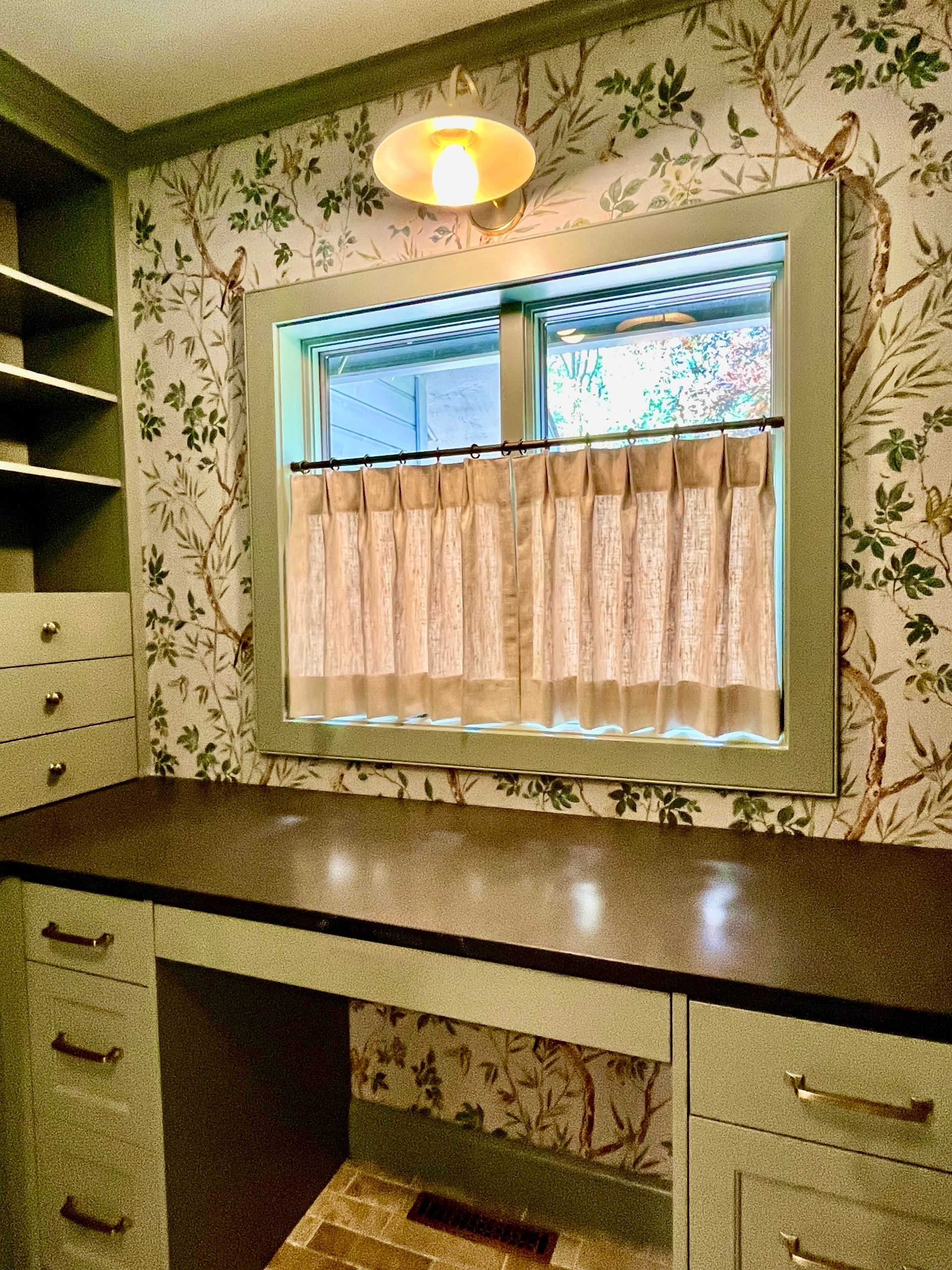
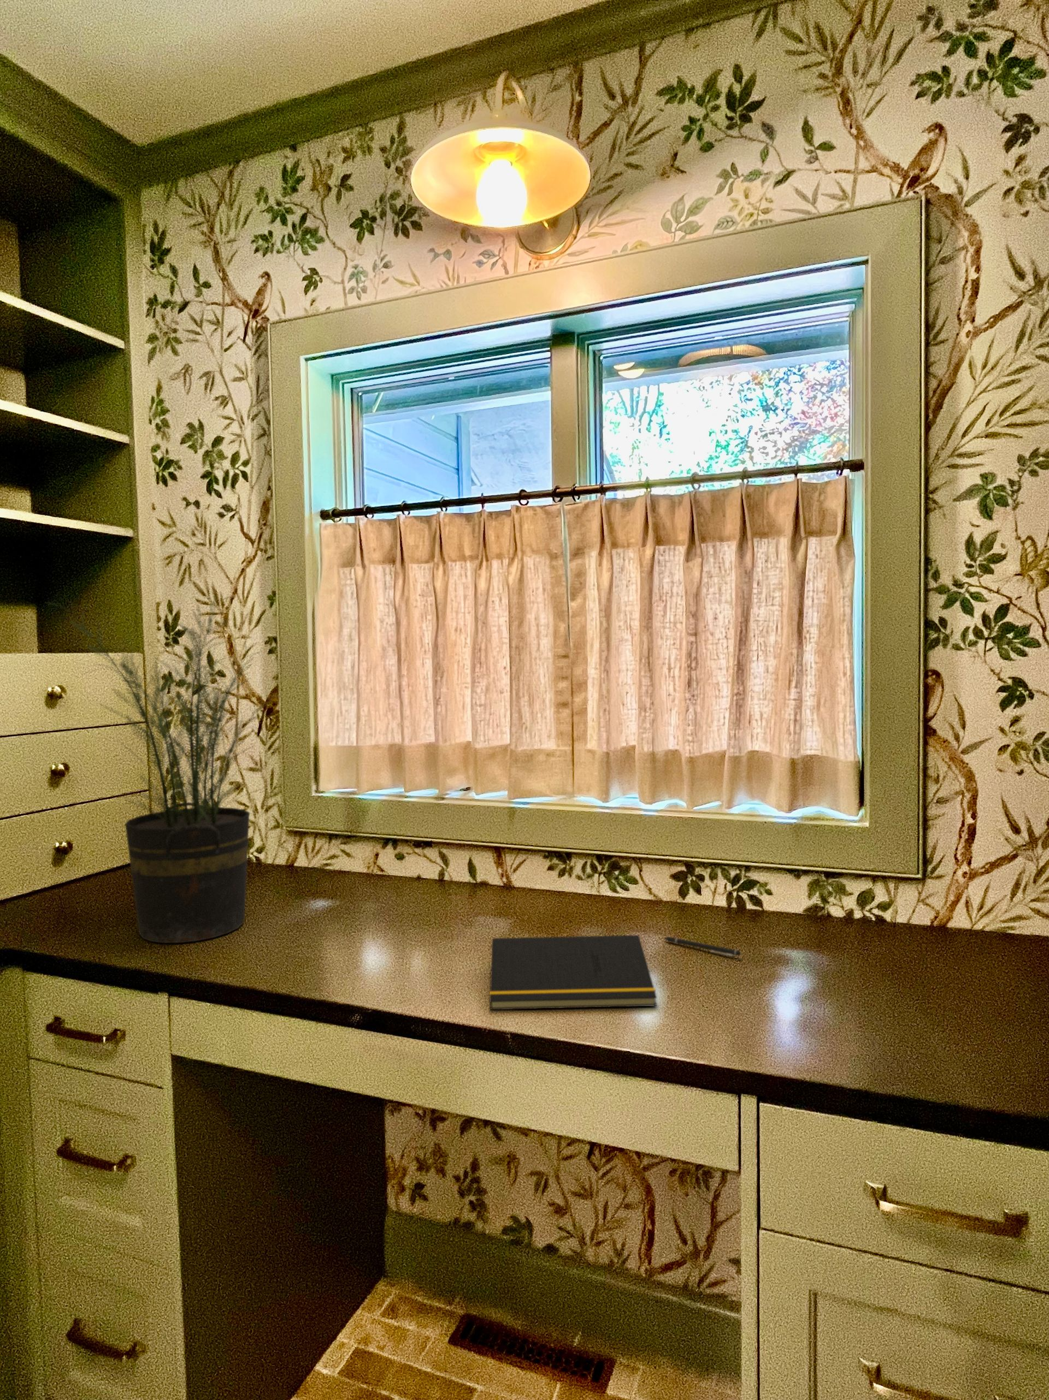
+ potted plant (176, 765)
+ pen (700, 945)
+ notepad (570, 970)
